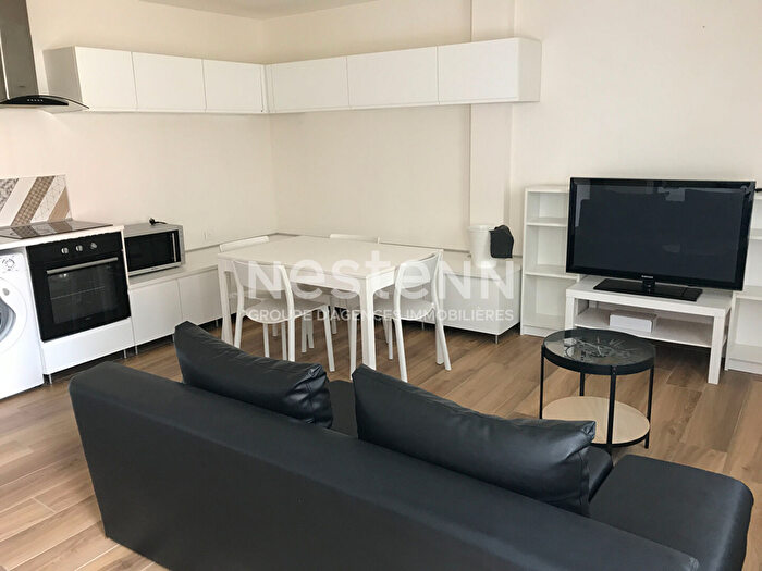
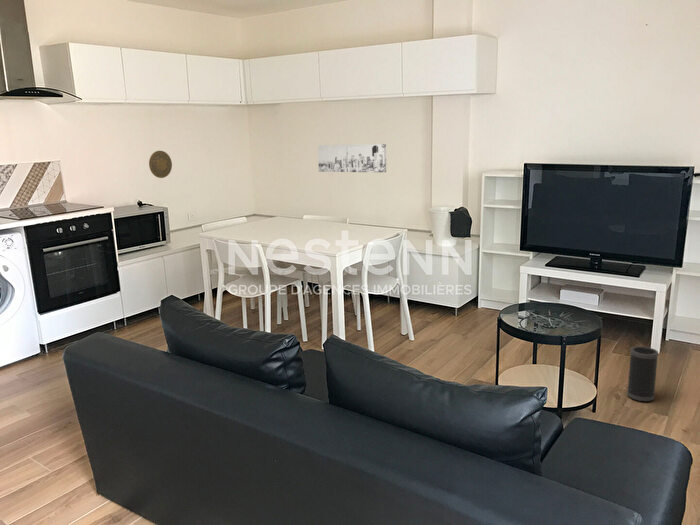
+ decorative plate (161, 164)
+ speaker (642, 373)
+ wall art (350, 158)
